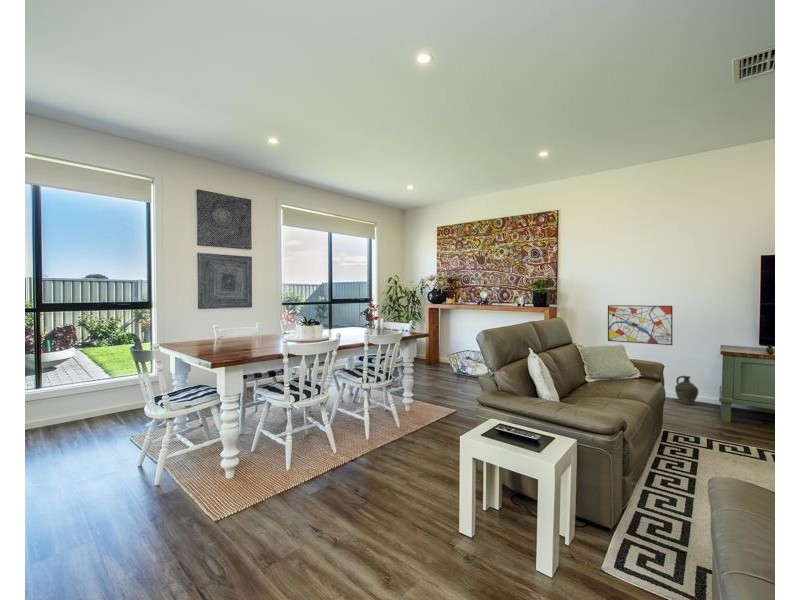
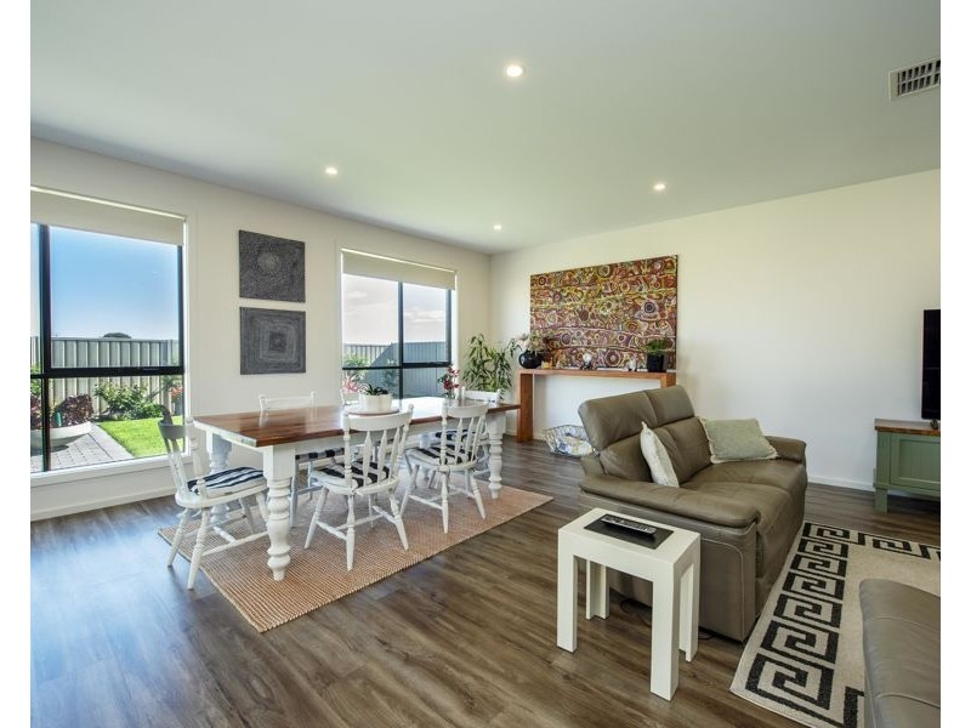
- ceramic jug (686, 389)
- wall art (638, 324)
